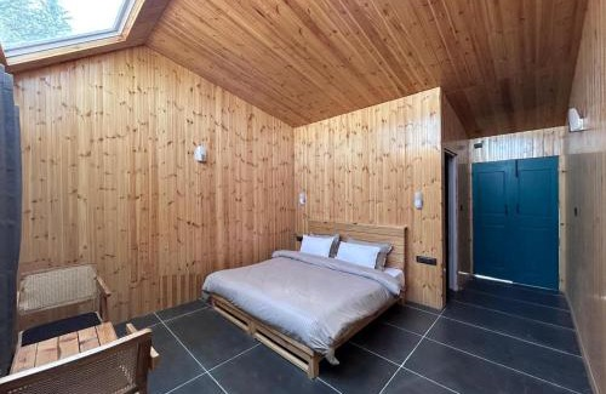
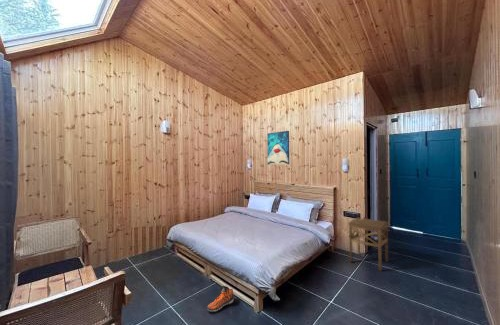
+ sneaker (220, 296)
+ wall art (277, 148)
+ side table (368, 242)
